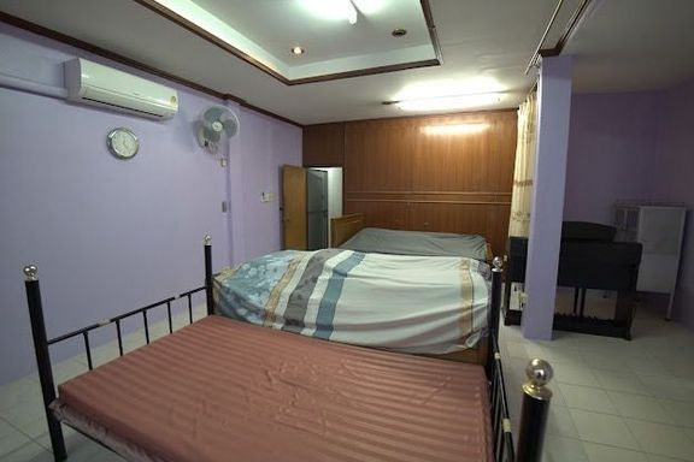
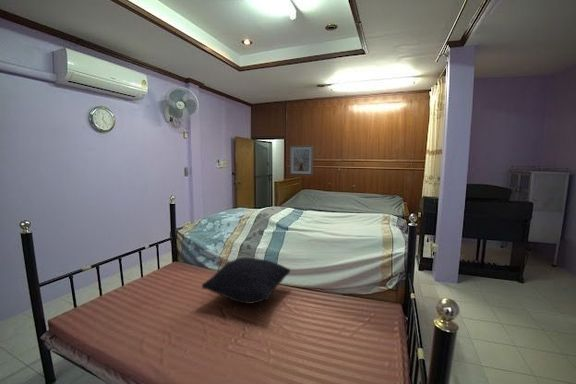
+ picture frame (301, 160)
+ pillow (249, 277)
